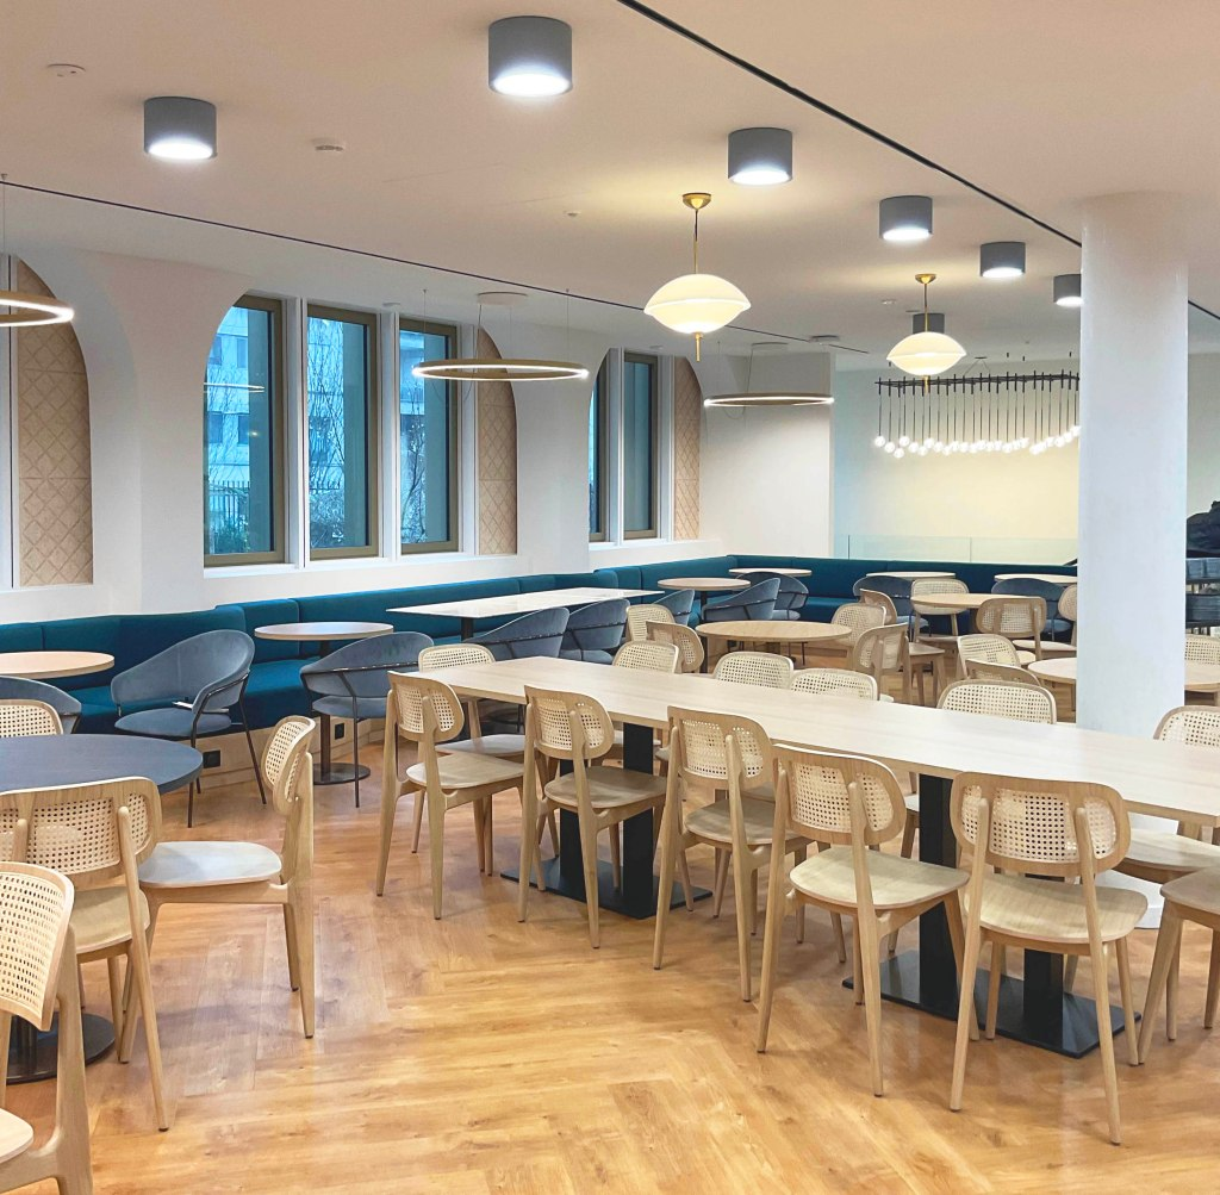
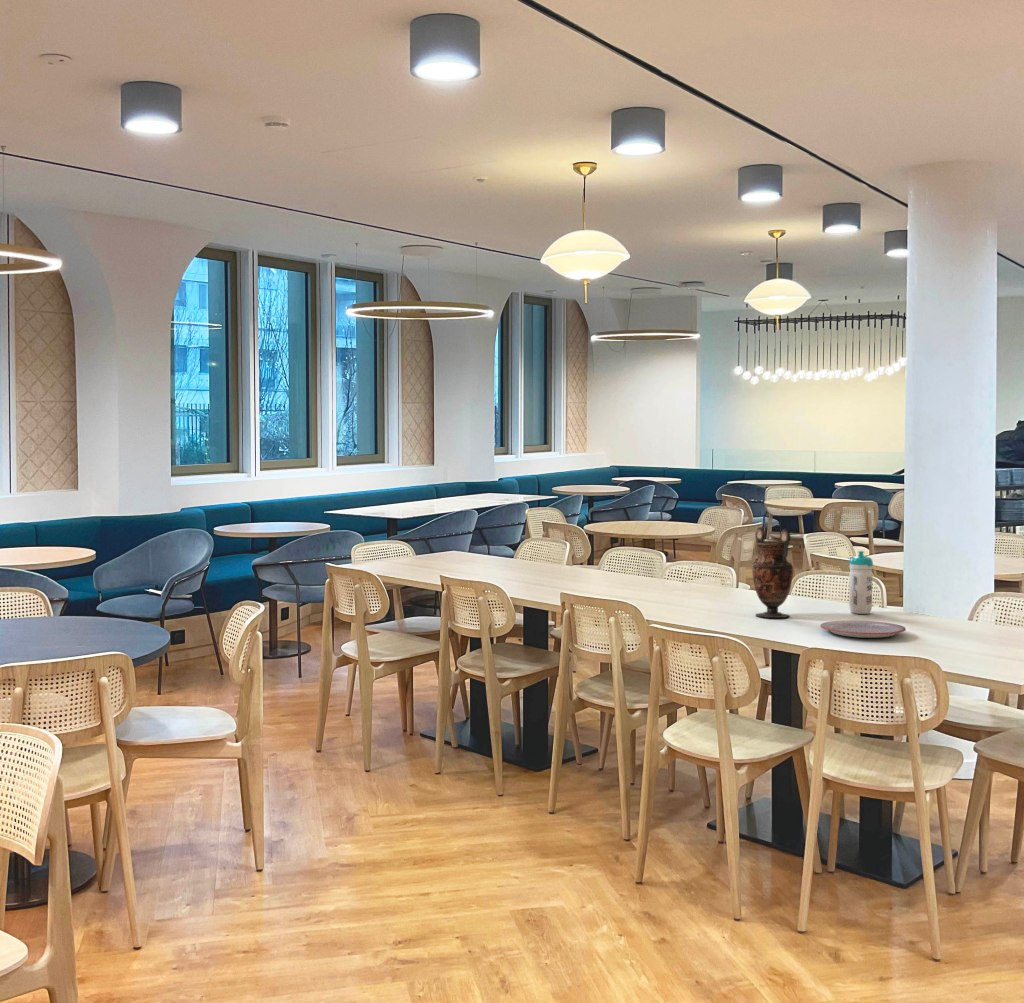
+ vase (772, 571)
+ water bottle (860, 581)
+ plate (862, 629)
